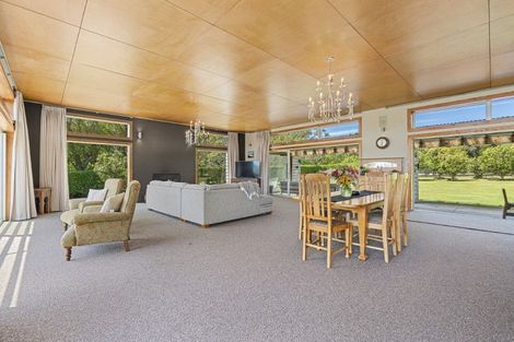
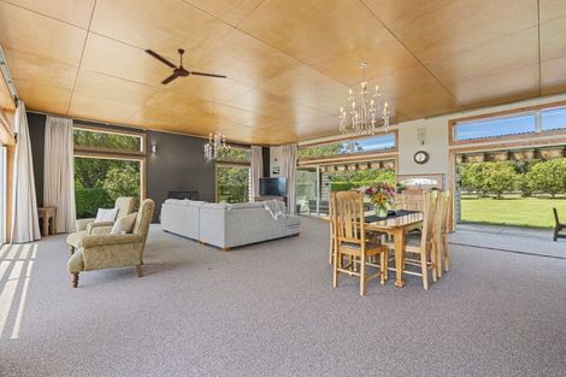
+ ceiling fan (187, 70)
